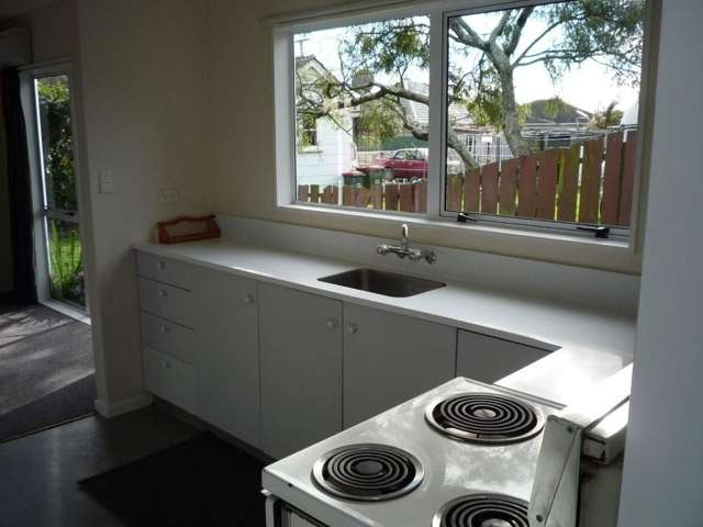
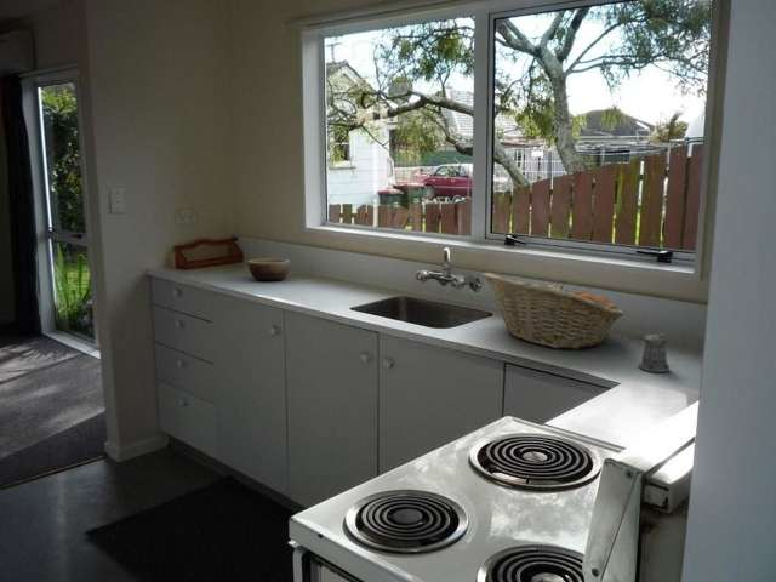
+ bowl (269, 269)
+ fruit basket (549, 306)
+ pepper shaker (651, 350)
